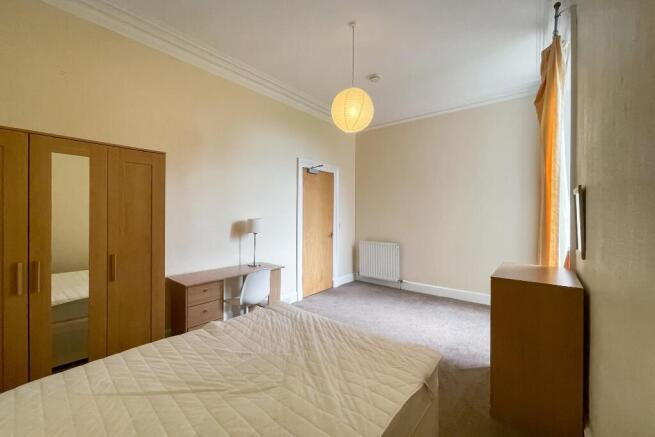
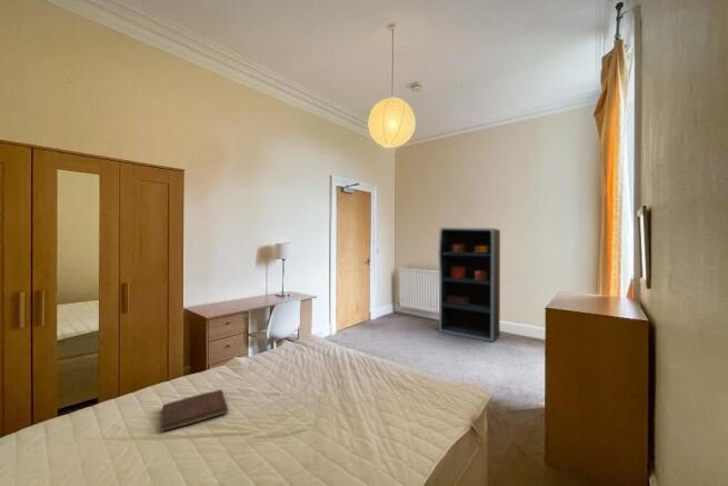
+ bookshelf (468, 279)
+ book (195, 407)
